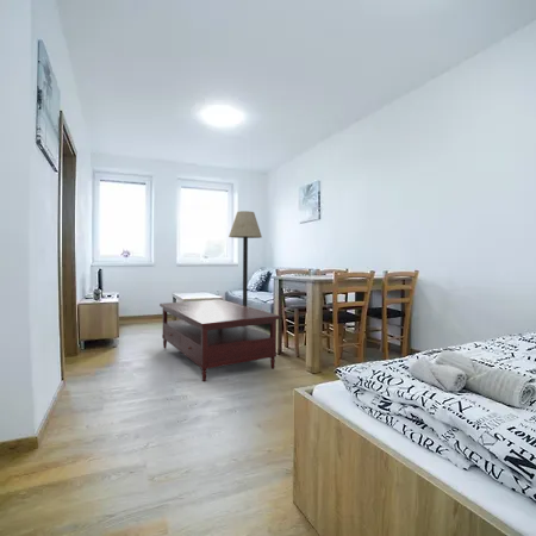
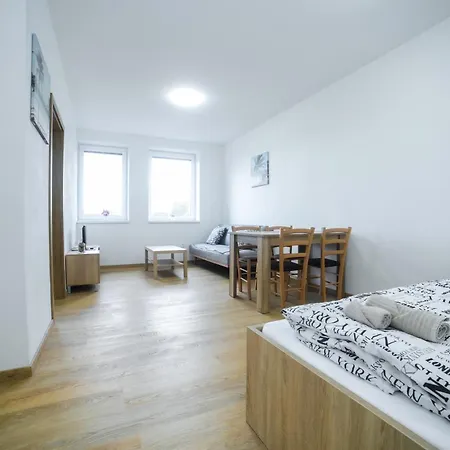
- floor lamp (244, 274)
- coffee table (213, 332)
